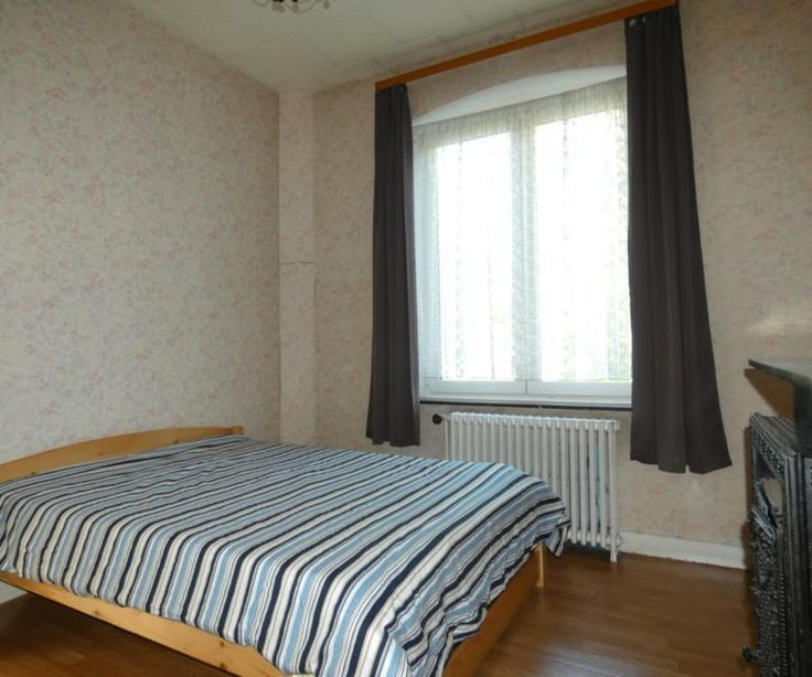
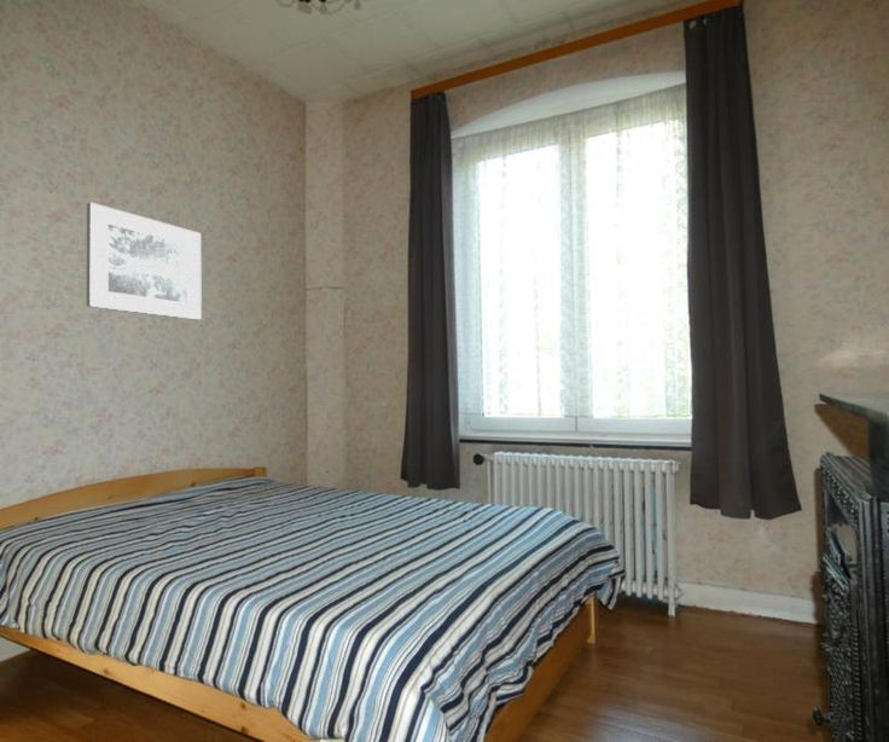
+ wall art (149, 266)
